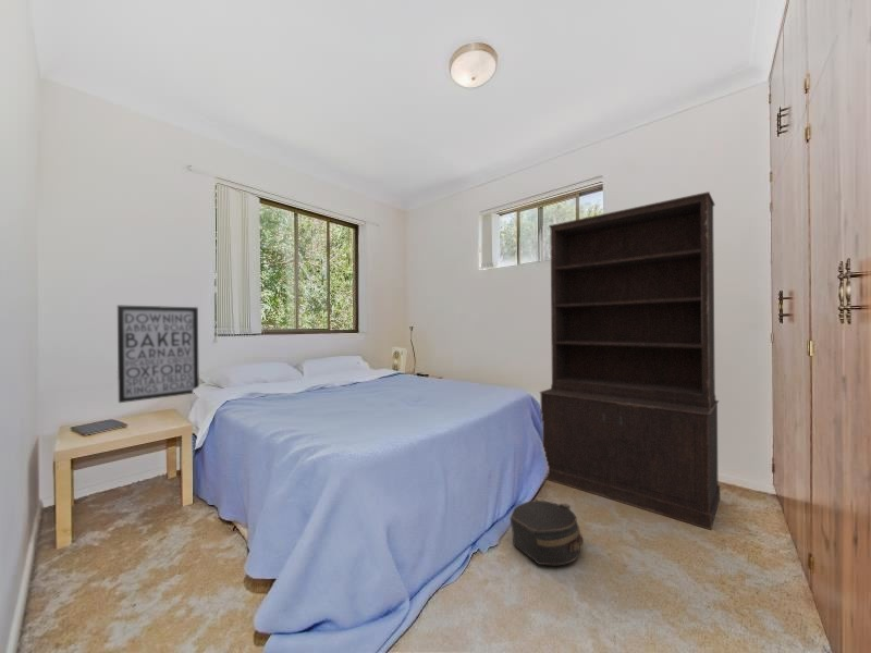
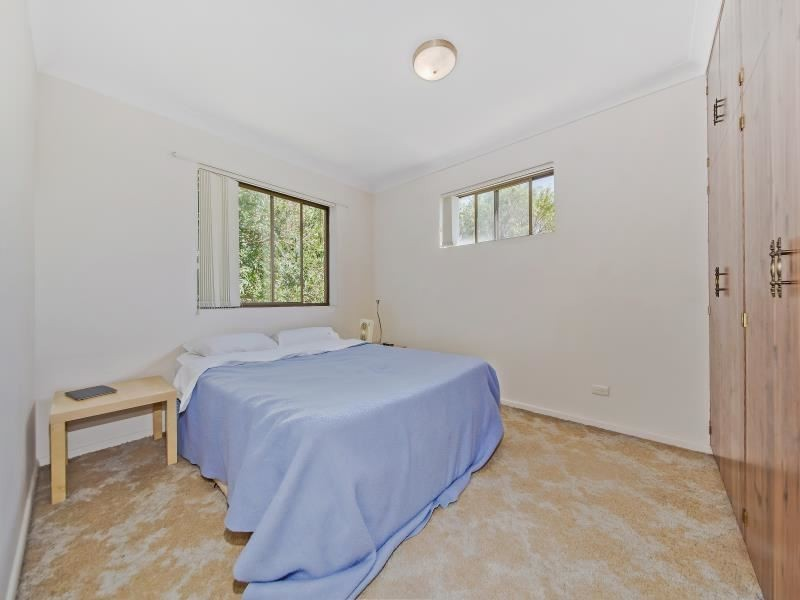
- hat box (550, 528)
- bookcase (622, 349)
- wall art (160, 352)
